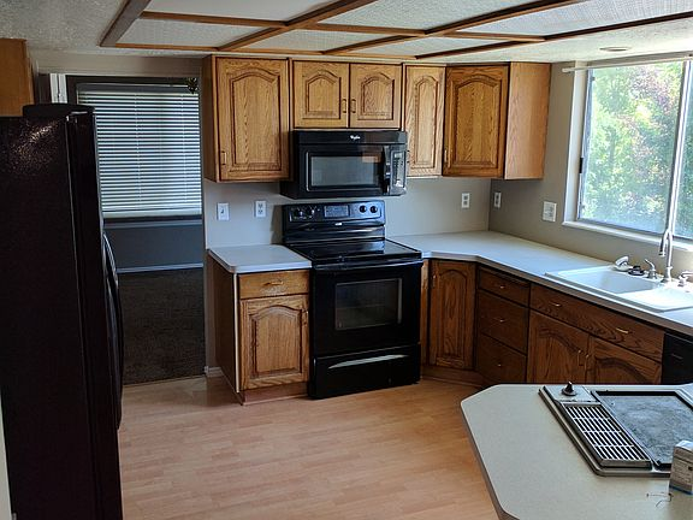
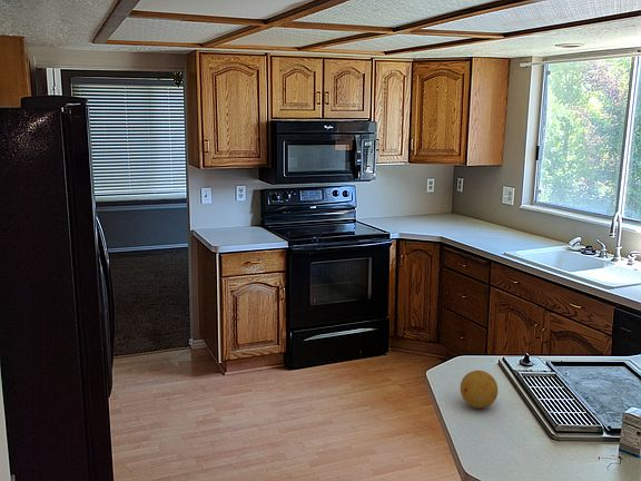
+ fruit (479, 389)
